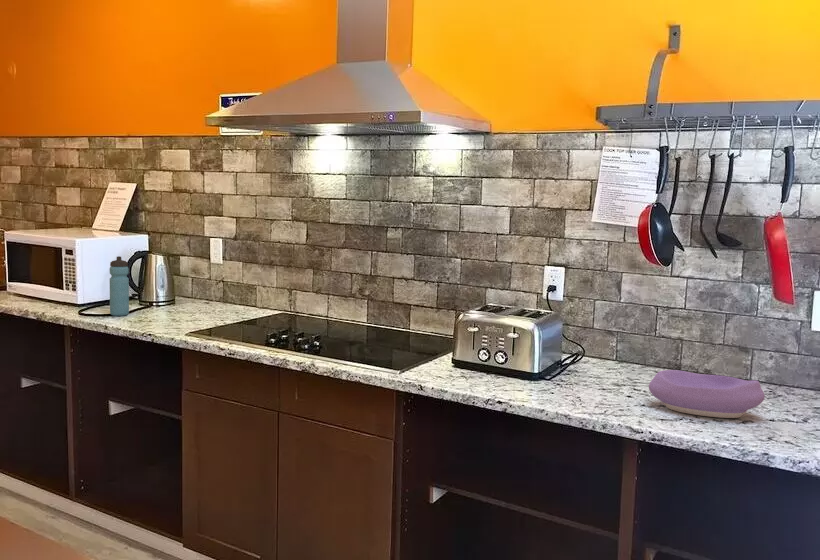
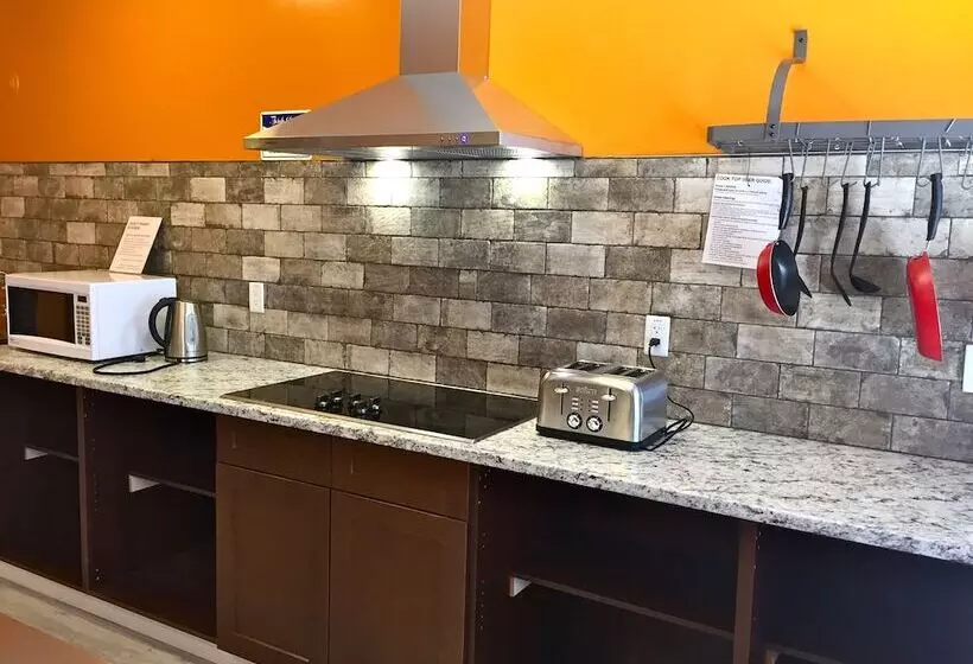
- bowl (704, 393)
- water bottle (119, 285)
